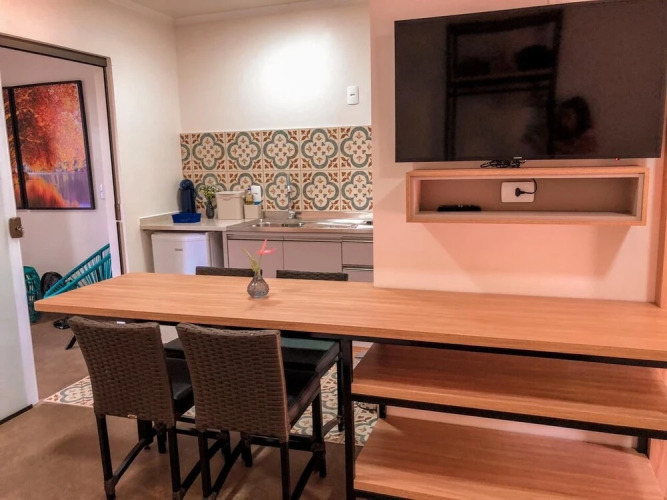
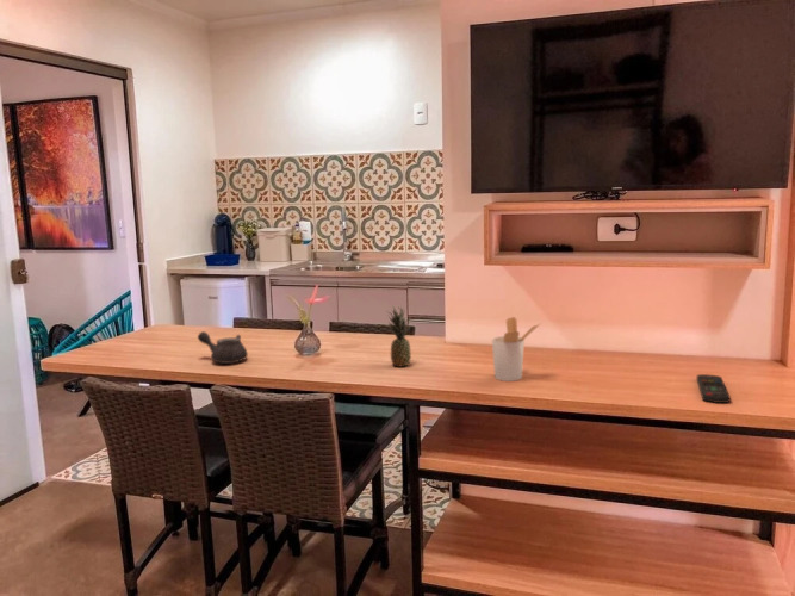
+ utensil holder (516, 349)
+ fruit (398, 335)
+ teapot (222, 346)
+ remote control (712, 387)
